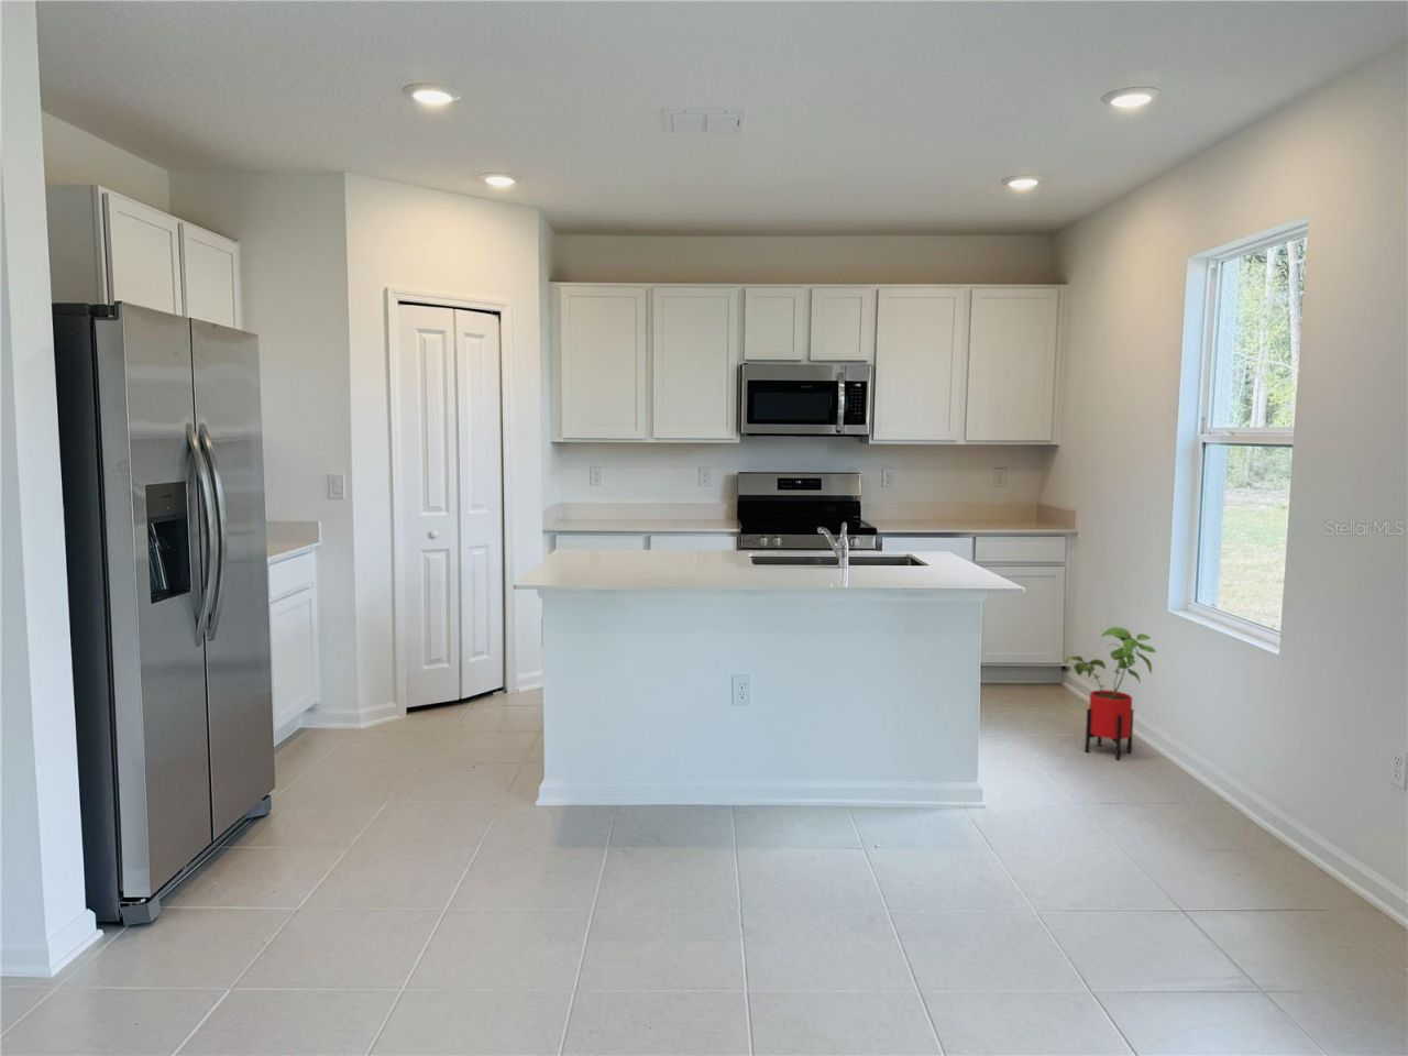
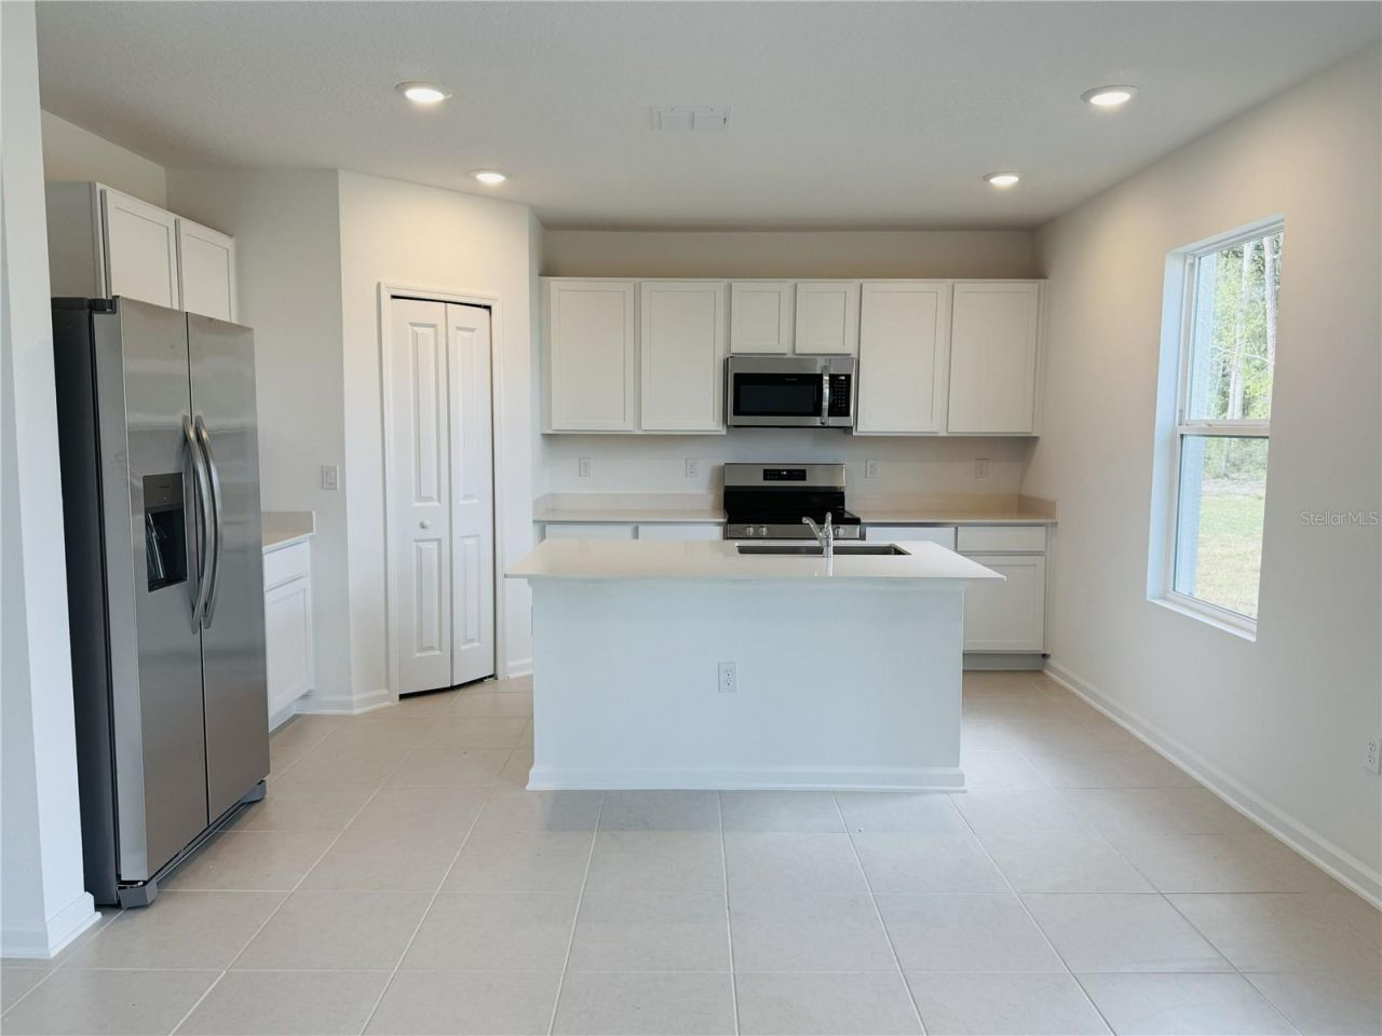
- house plant (1110, 691)
